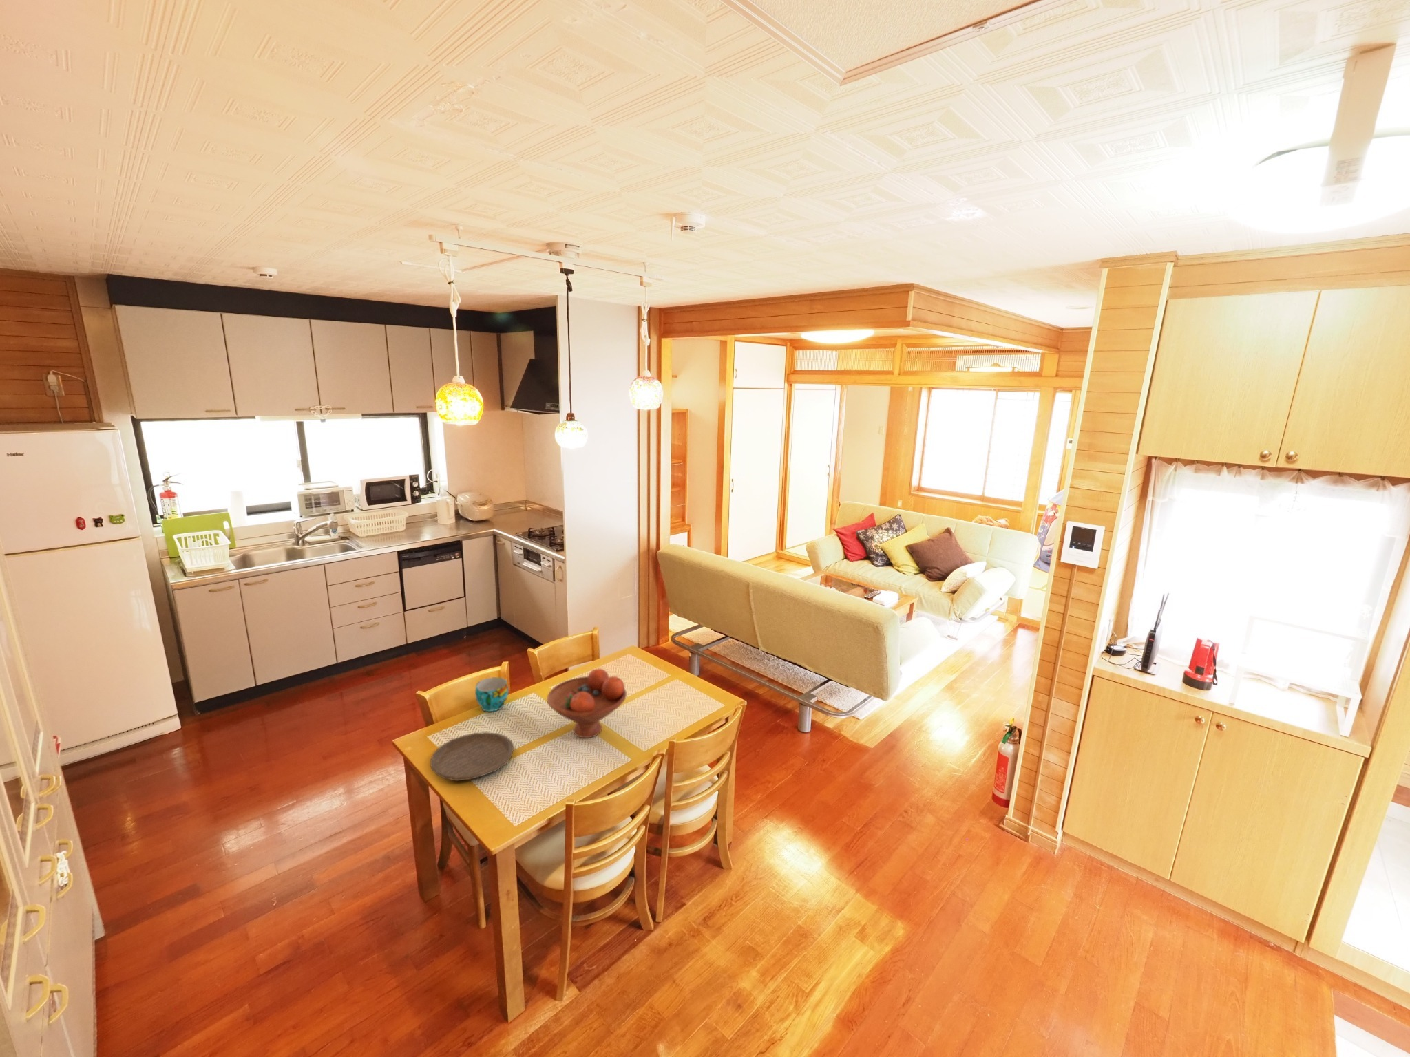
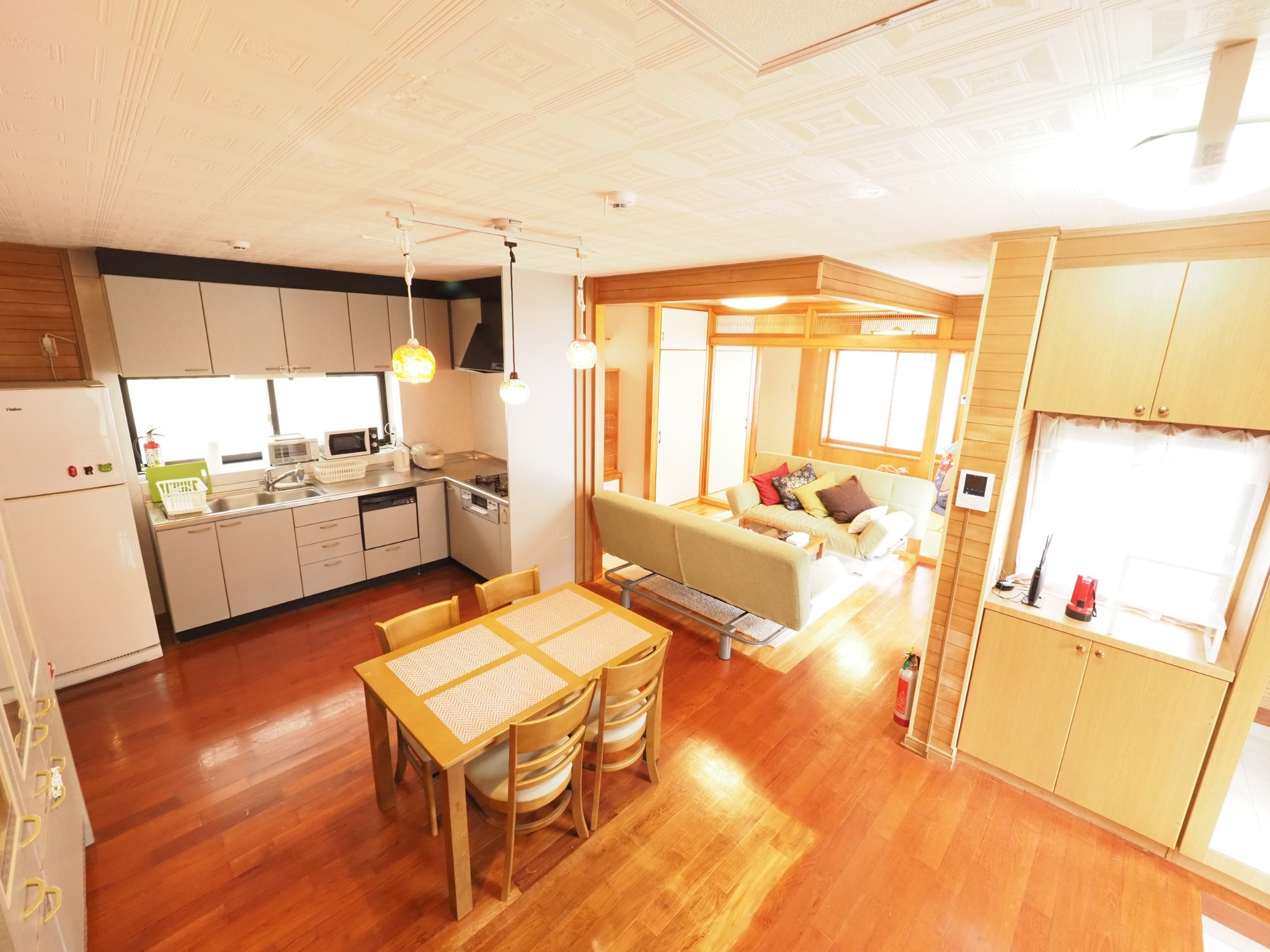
- cup (491, 694)
- fruit bowl (587, 705)
- plate (473, 756)
